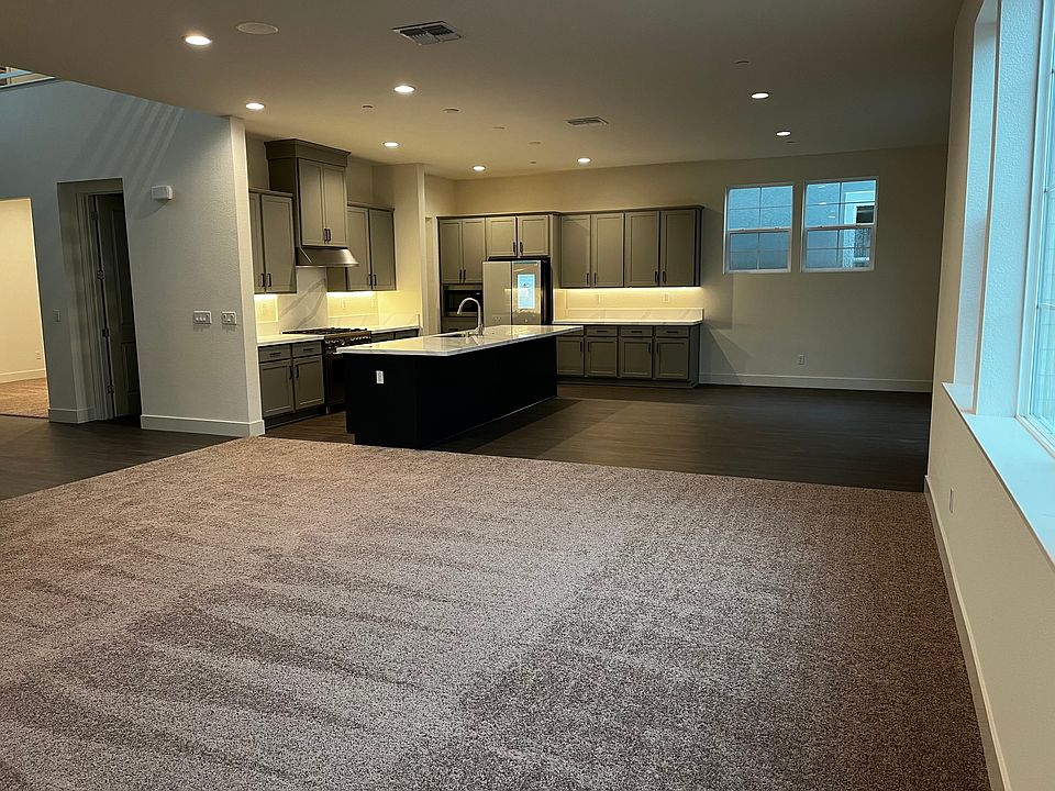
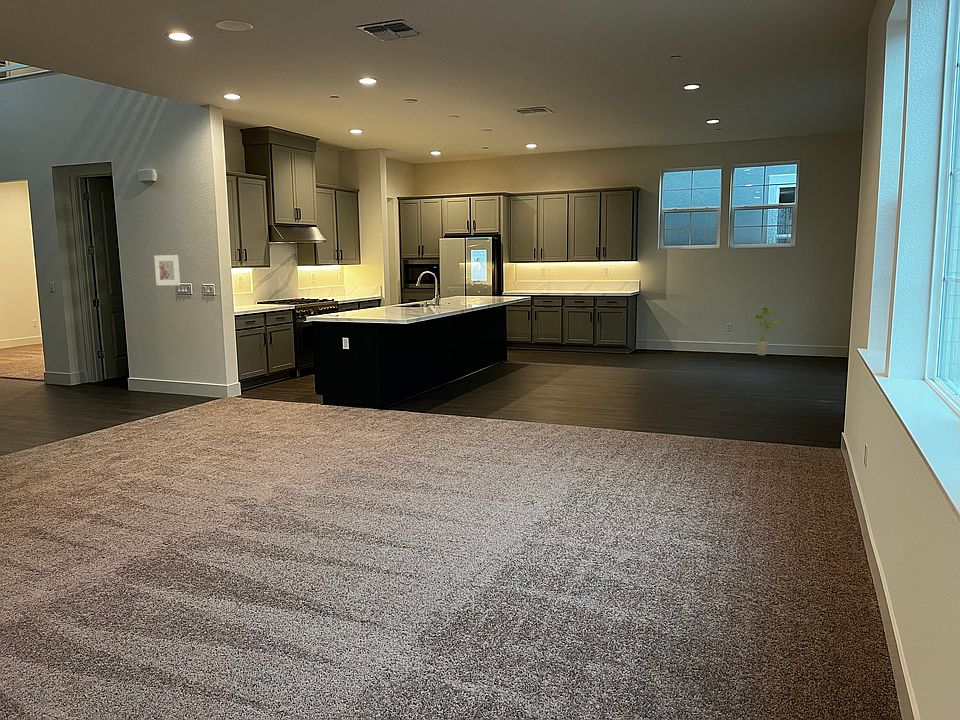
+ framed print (167, 270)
+ house plant (766, 330)
